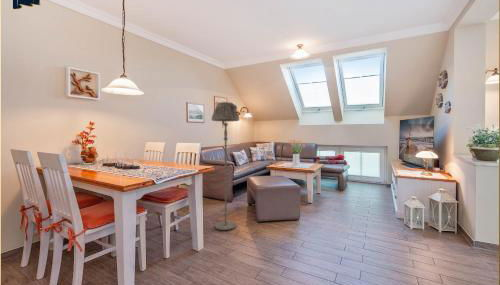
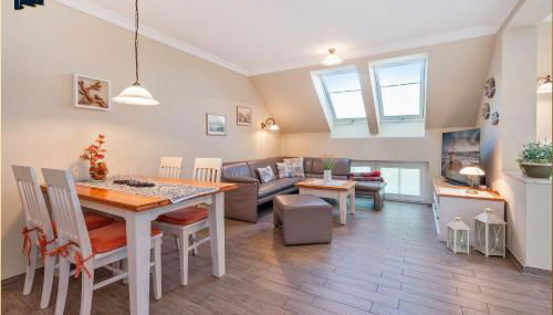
- floor lamp (225, 164)
